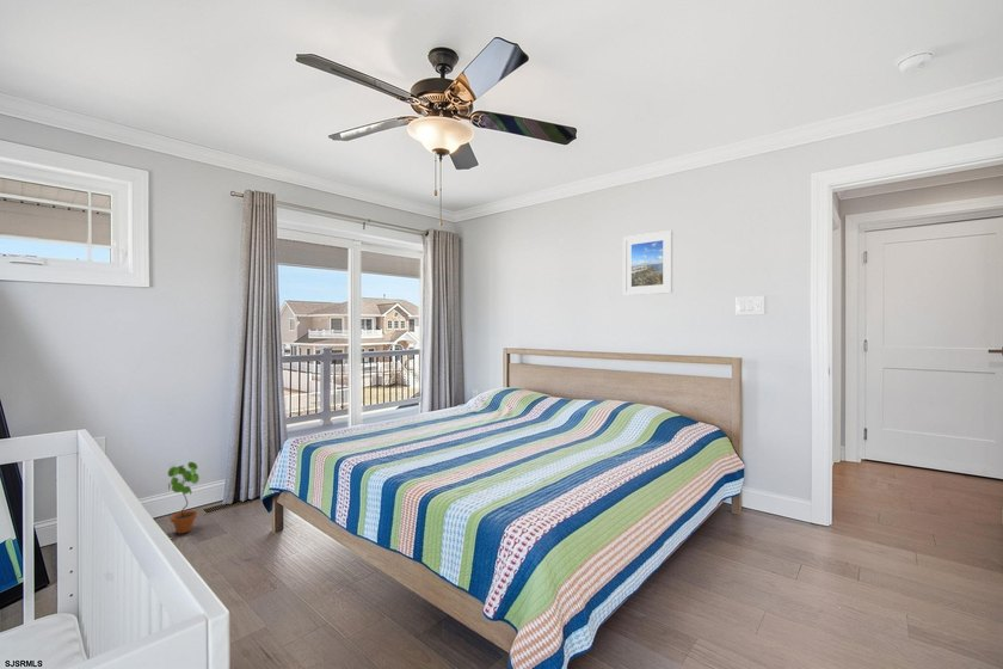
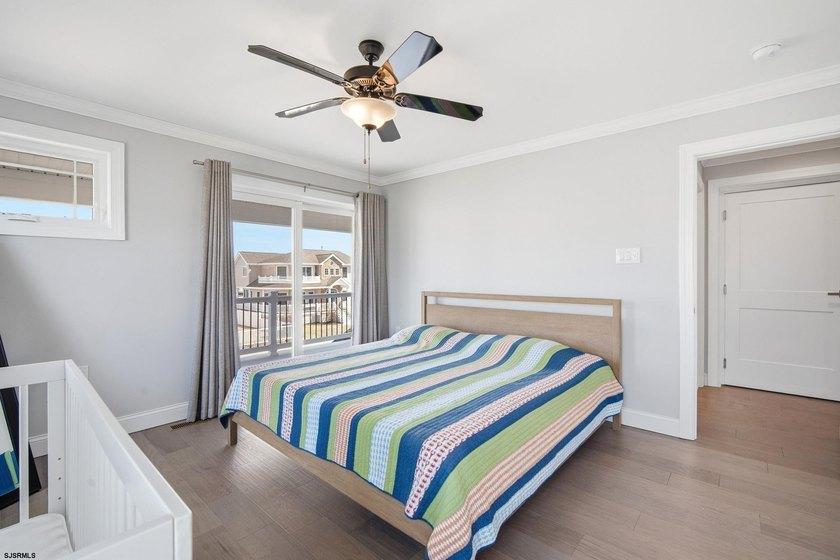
- potted plant (185, 497)
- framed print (646, 264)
